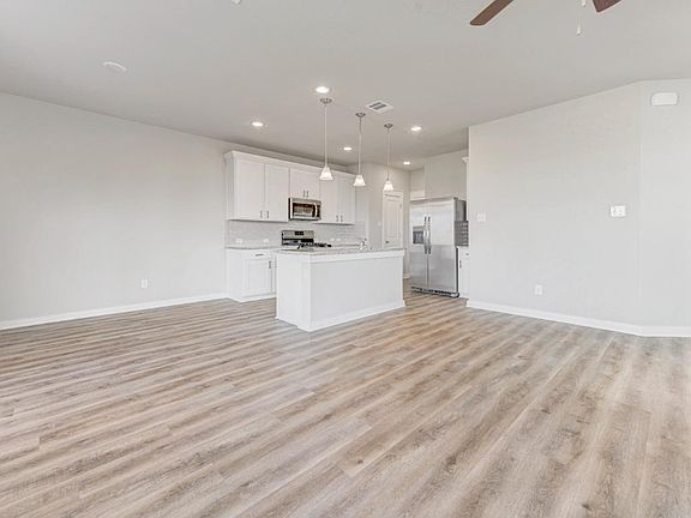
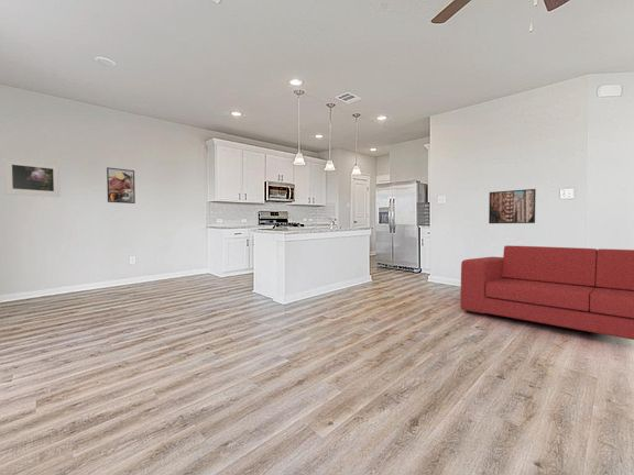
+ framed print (33, 178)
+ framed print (511, 207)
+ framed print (121, 186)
+ sofa (594, 289)
